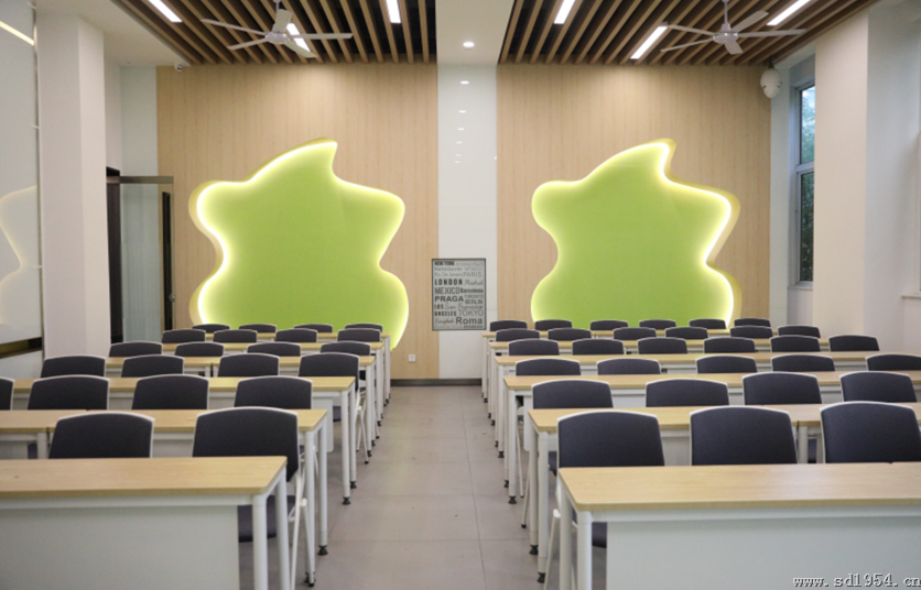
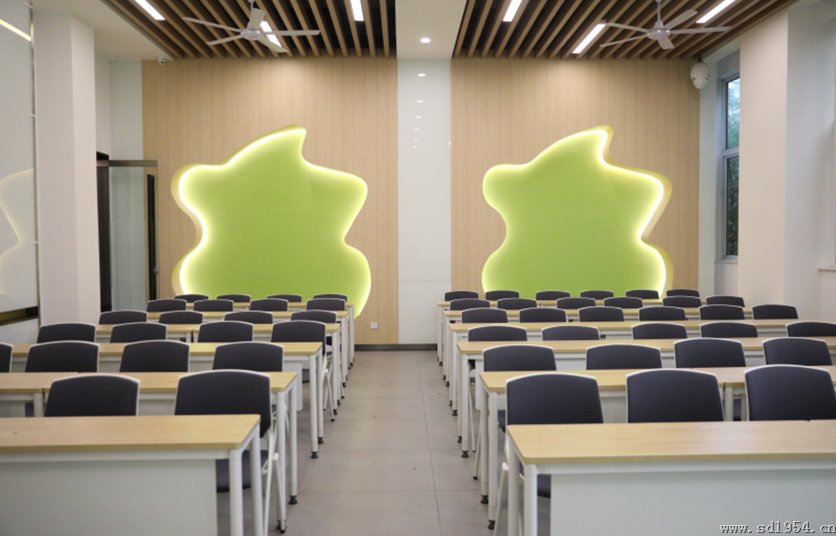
- wall art (458, 294)
